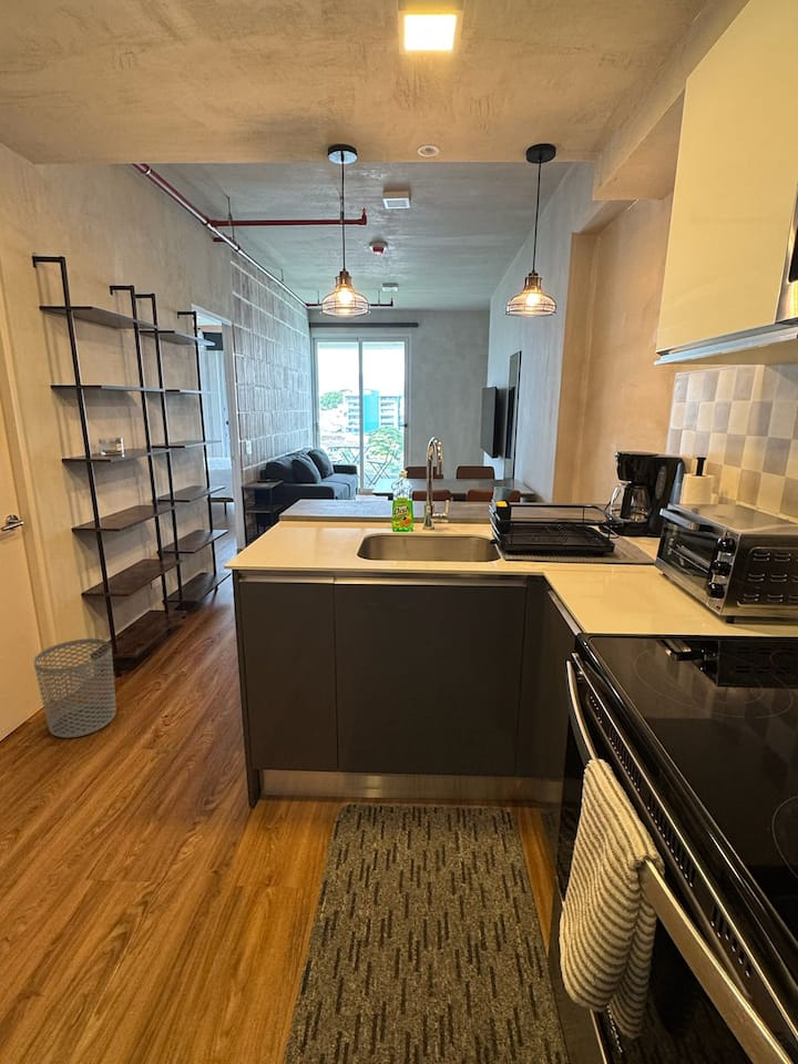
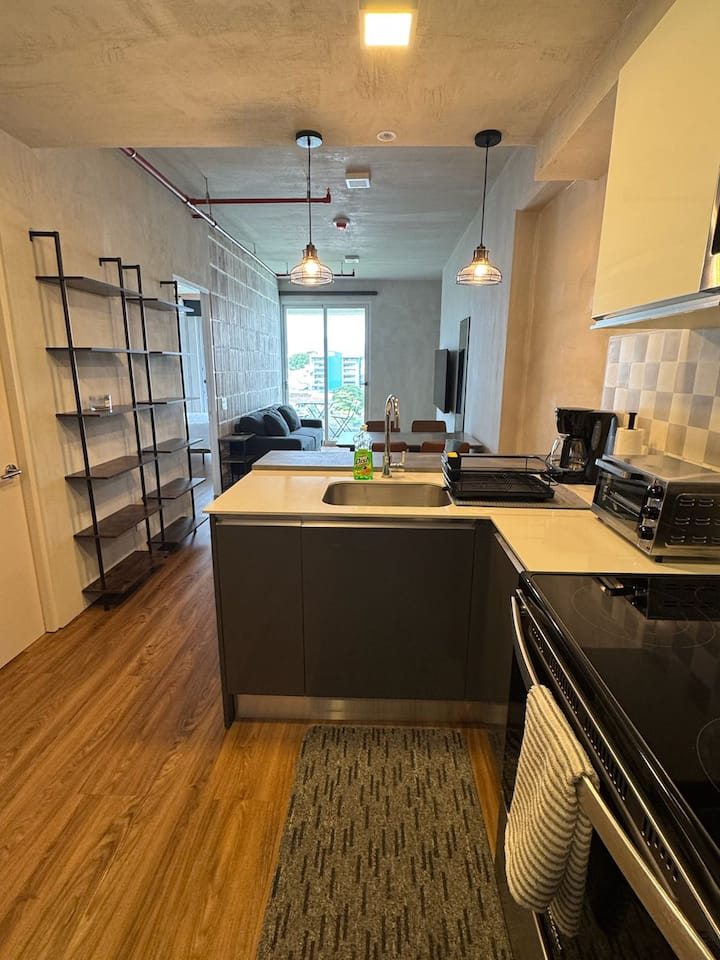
- waste bin (79, 688)
